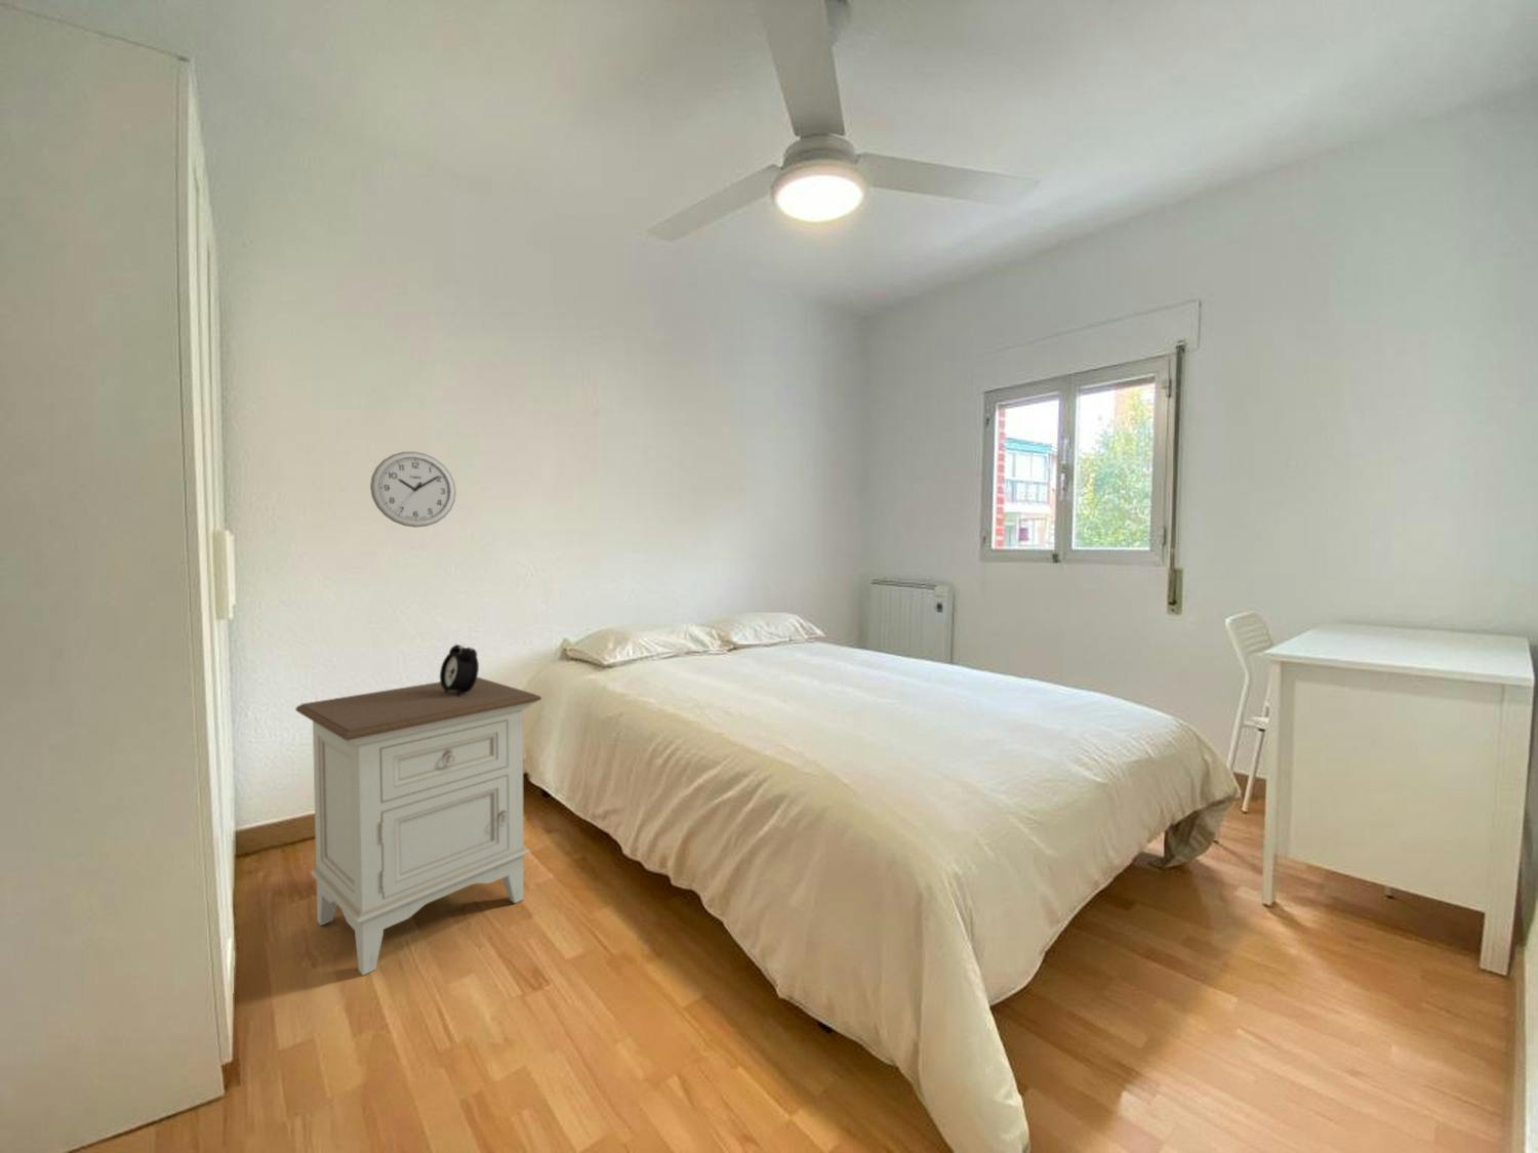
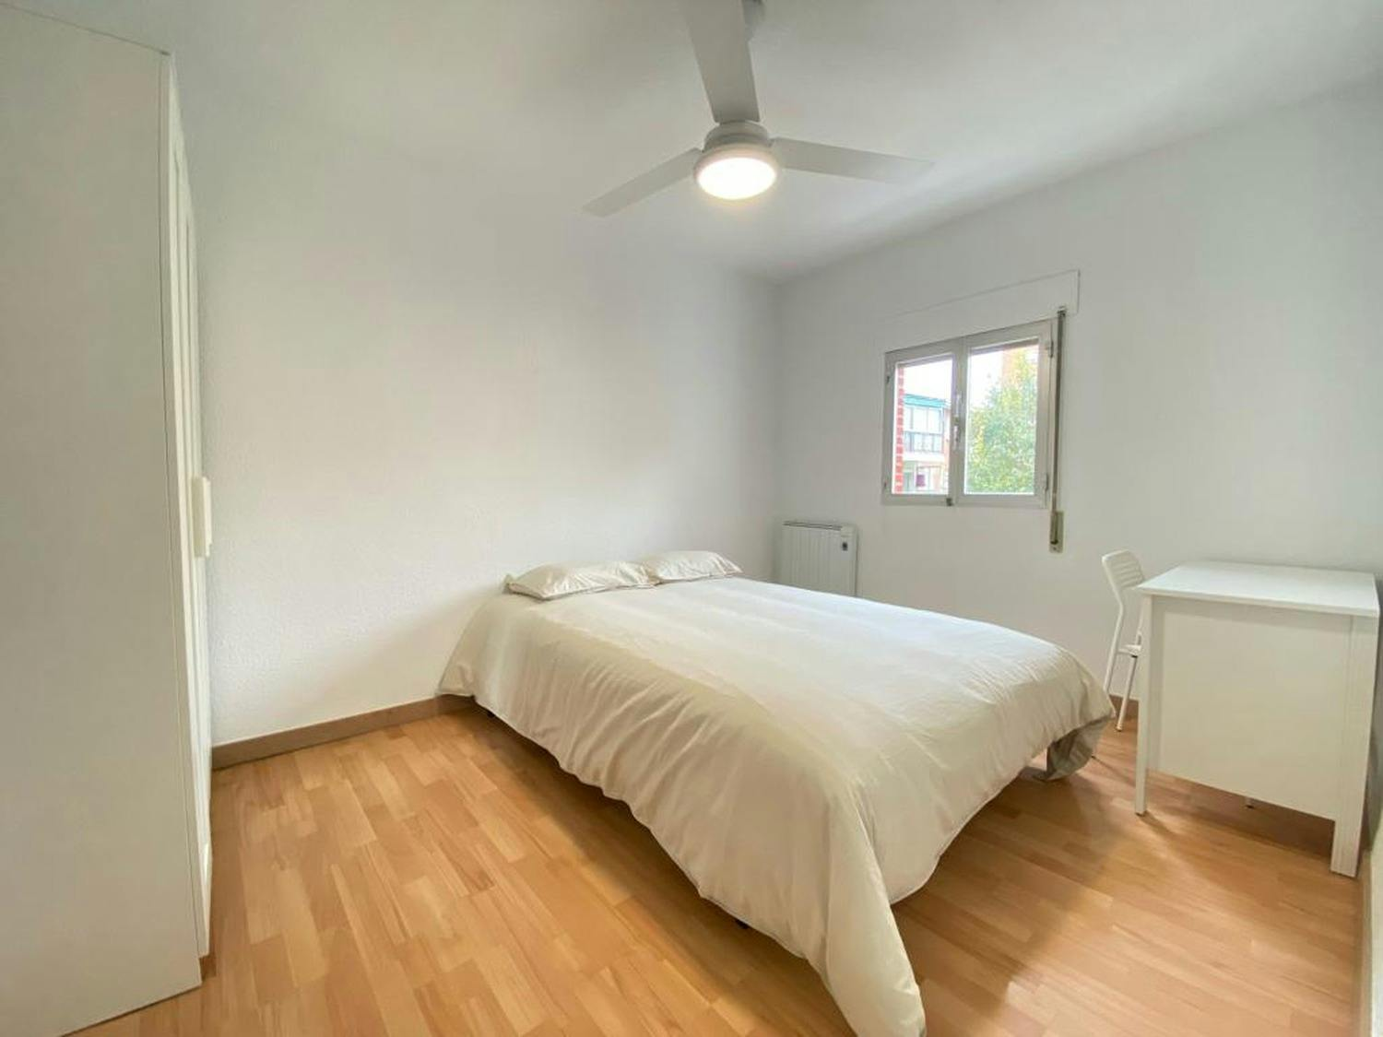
- nightstand (425, 807)
- wall clock (414, 489)
- alarm clock (458, 669)
